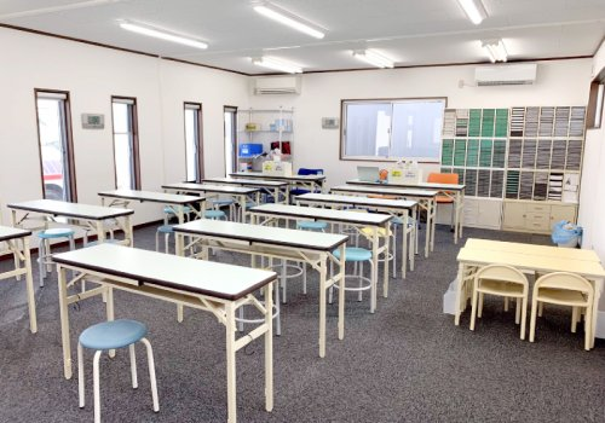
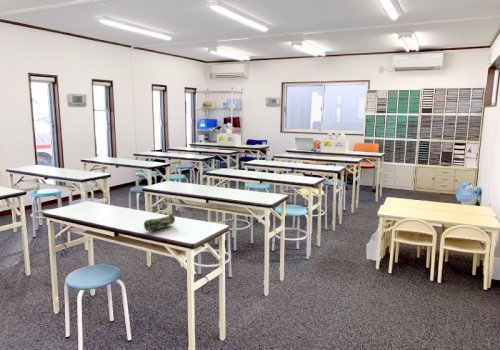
+ pencil case (160, 222)
